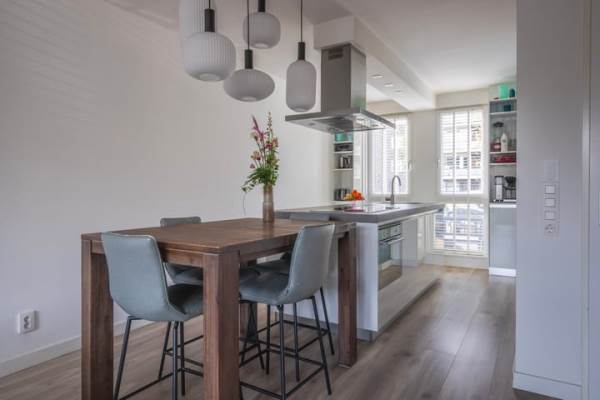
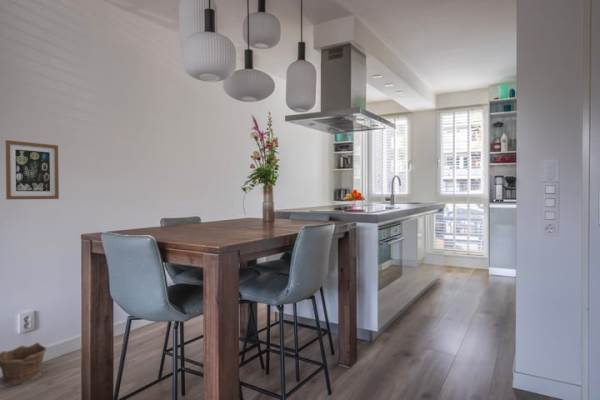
+ clay pot (22, 358)
+ wall art (33, 171)
